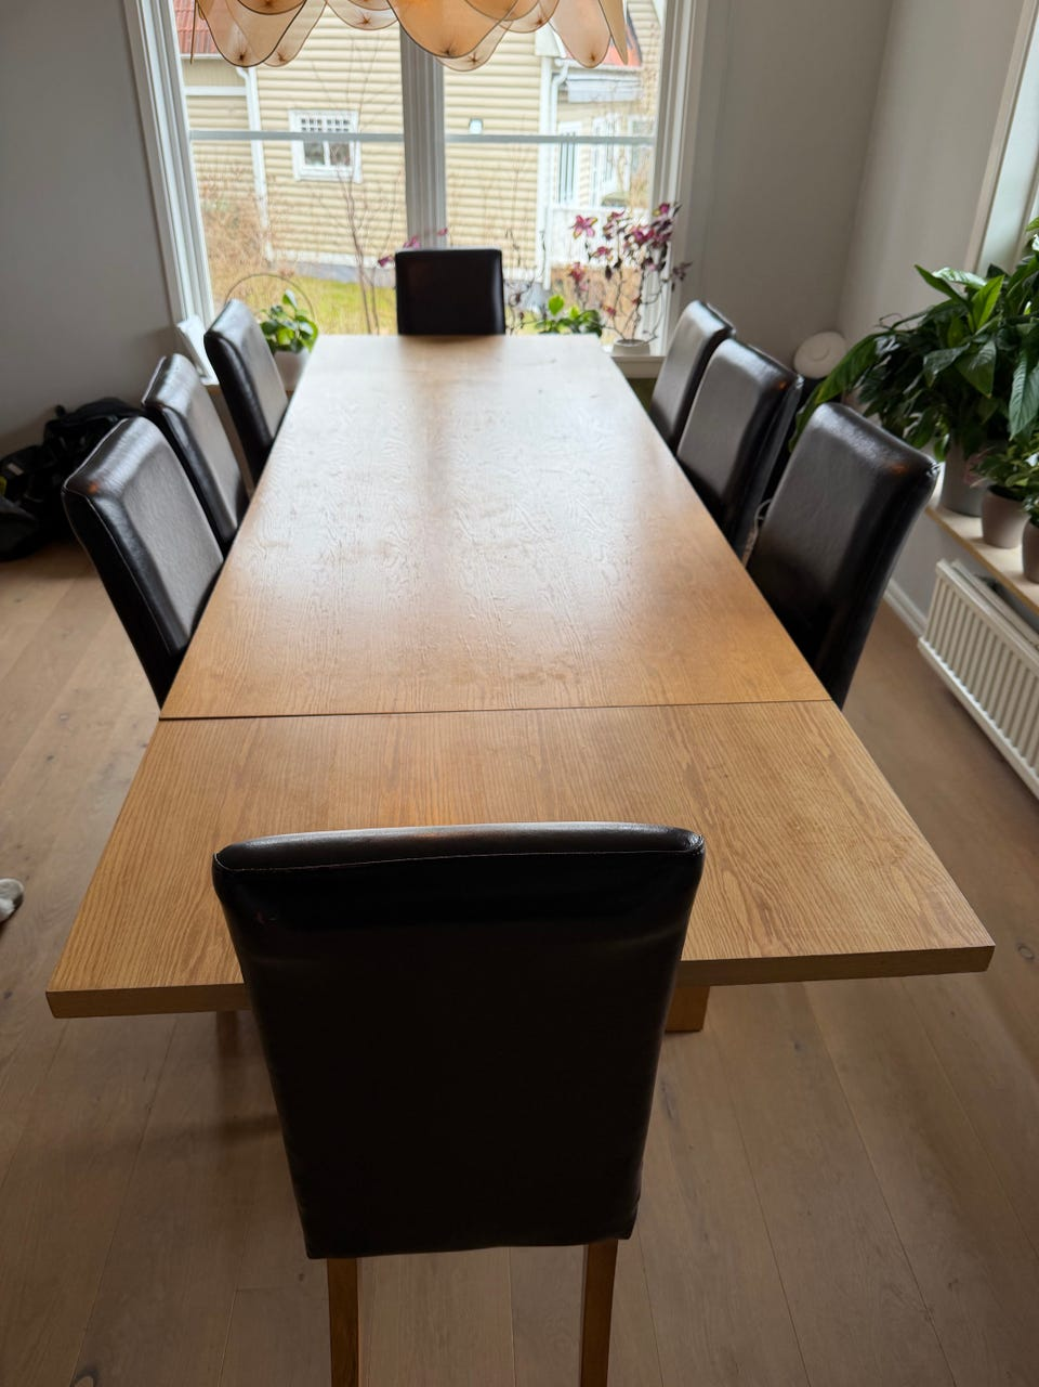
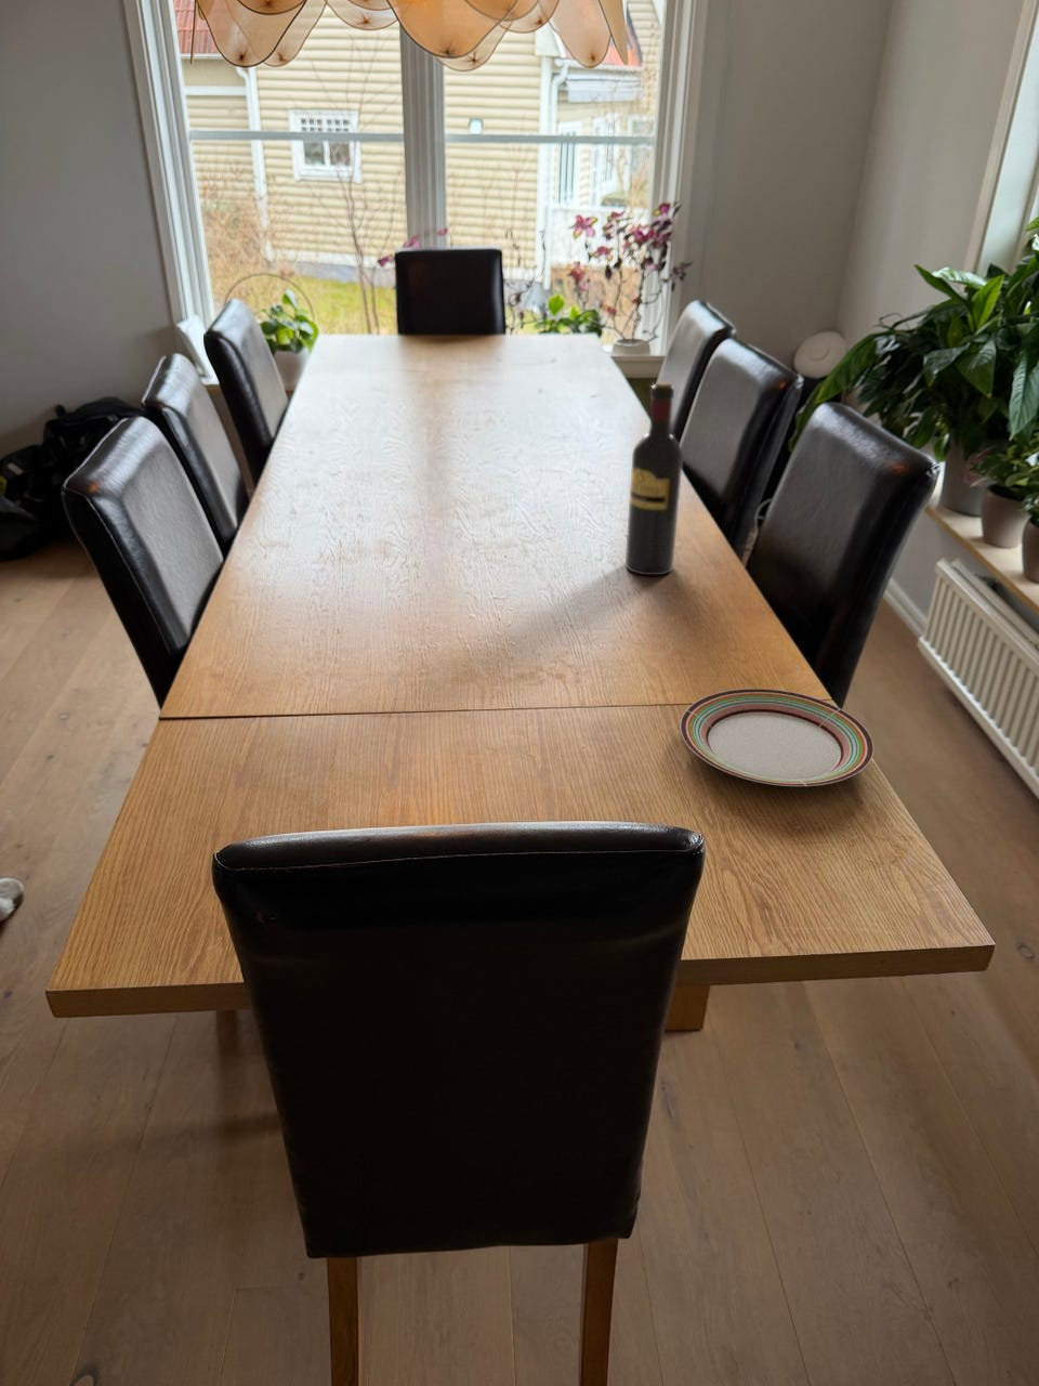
+ plate (774, 740)
+ wine bottle (655, 479)
